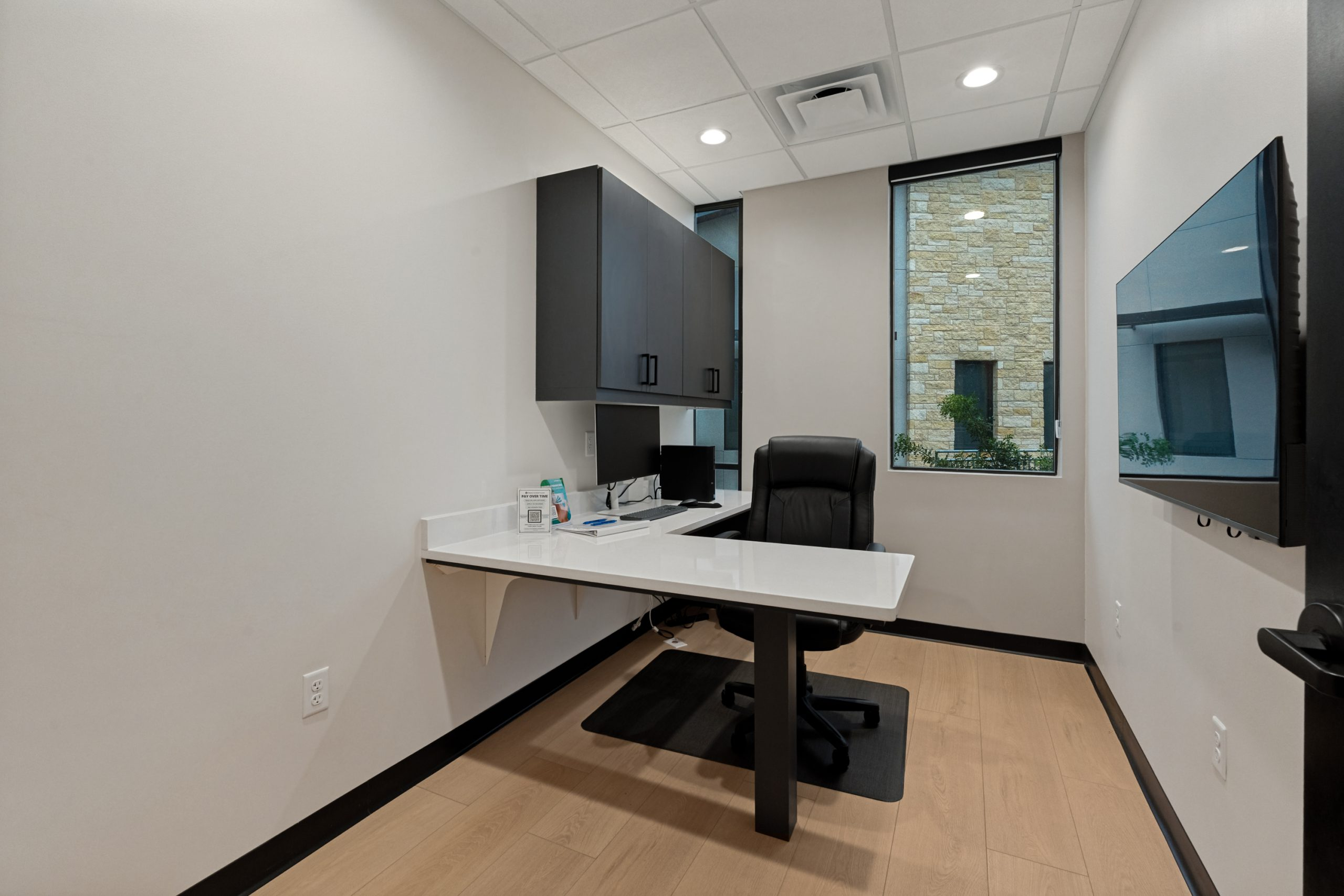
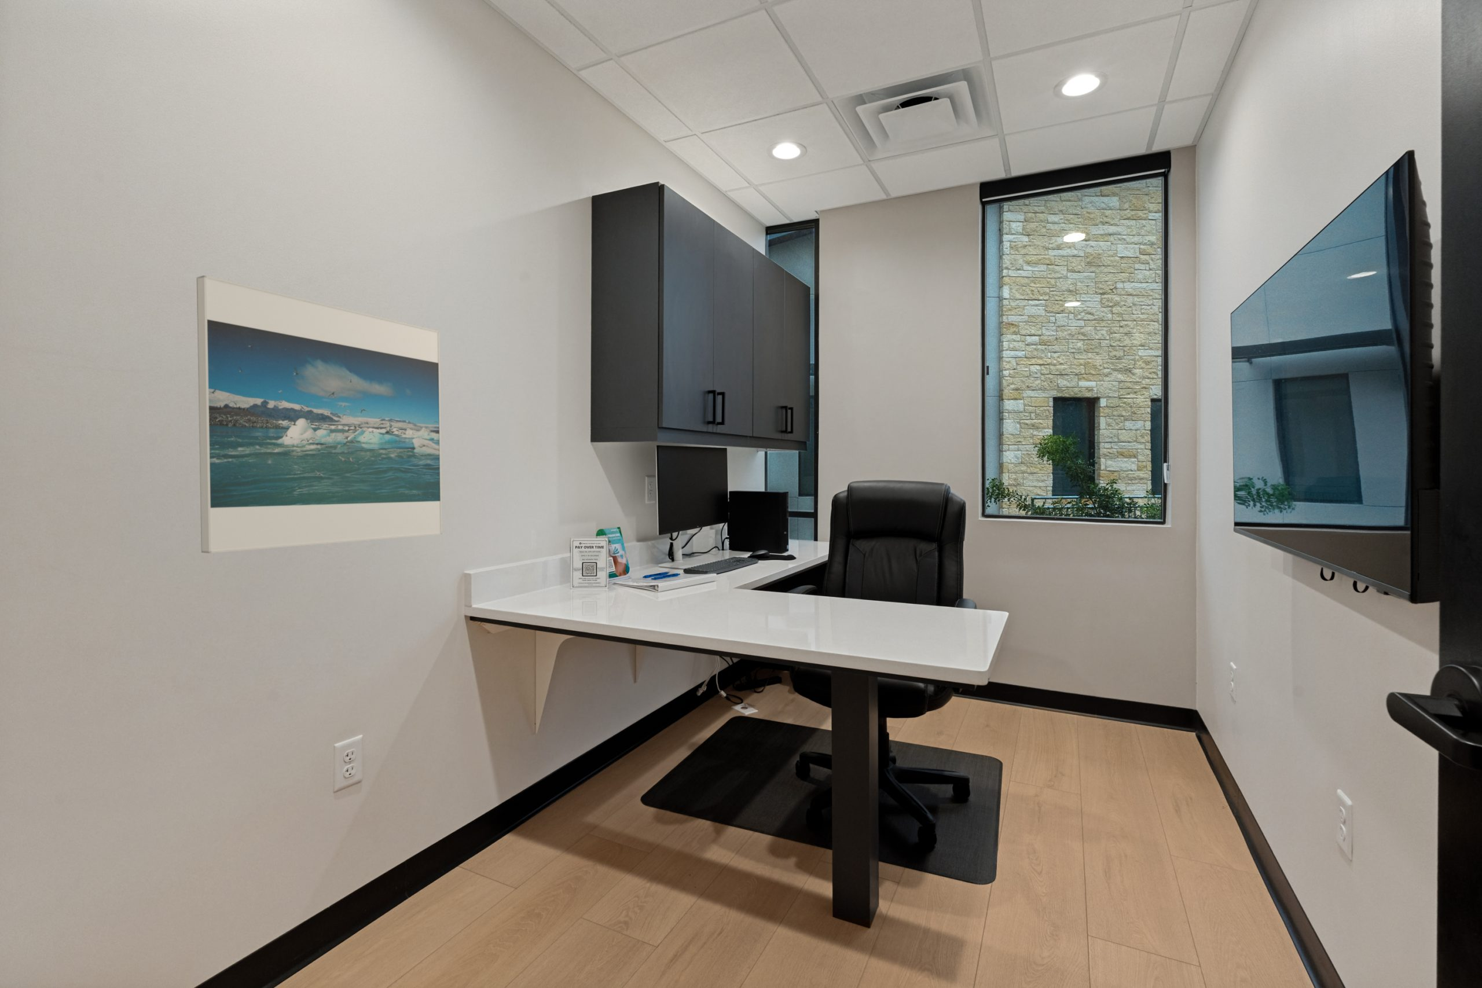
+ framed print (339, 426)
